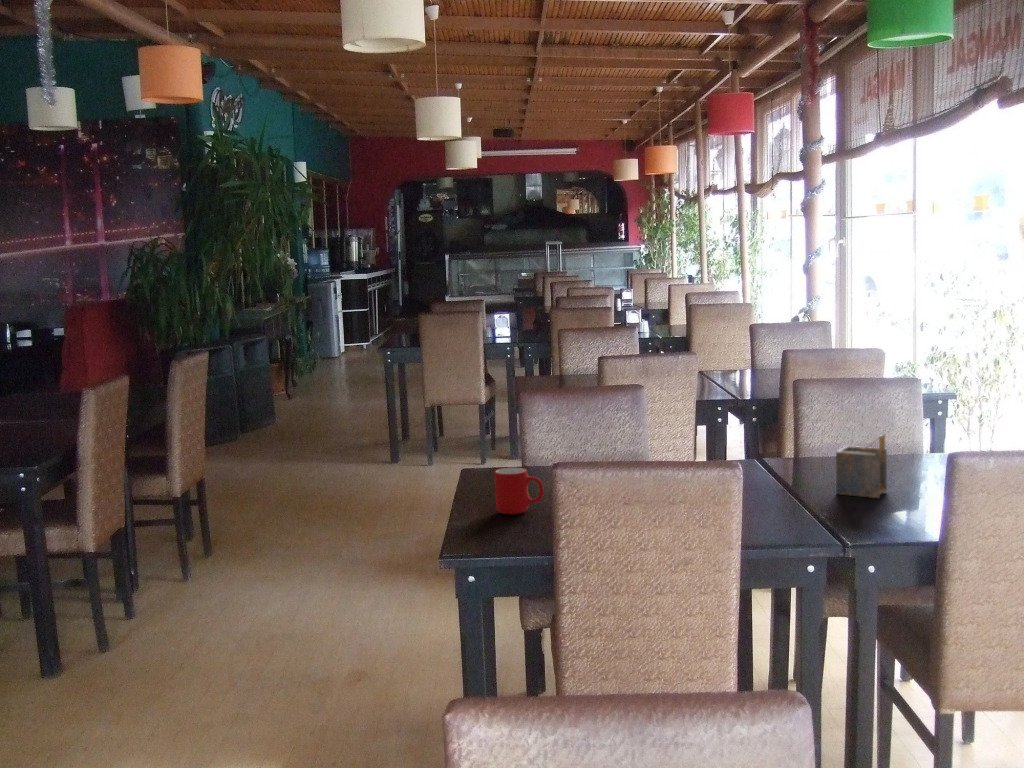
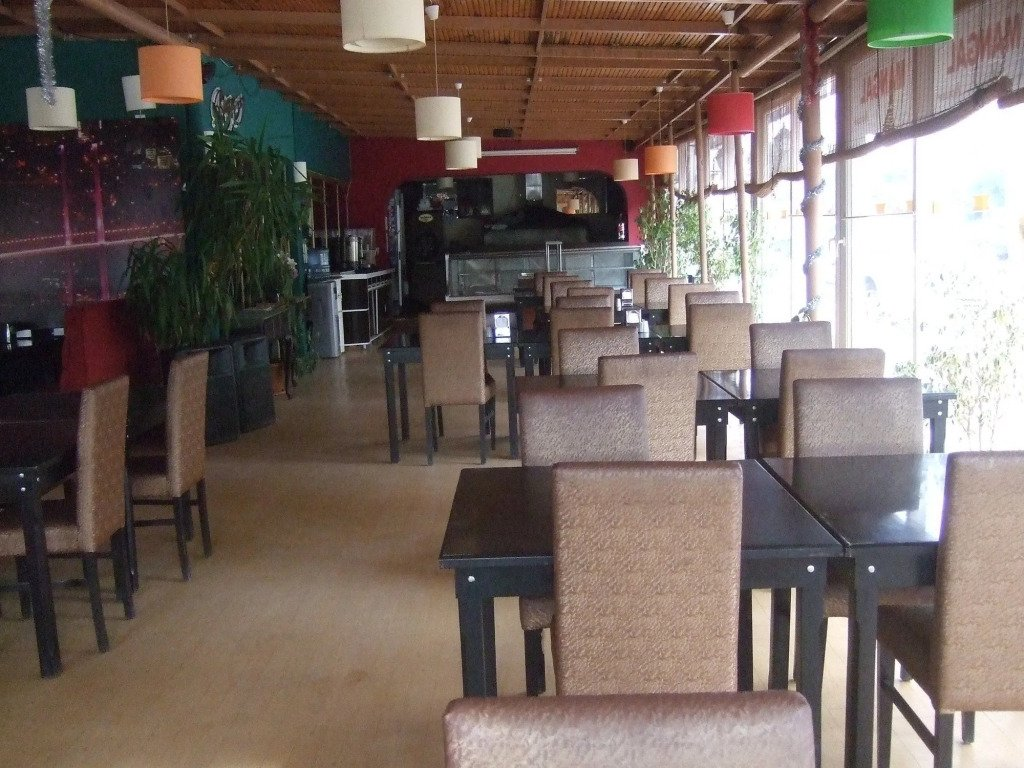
- napkin holder (862, 463)
- cup (519, 491)
